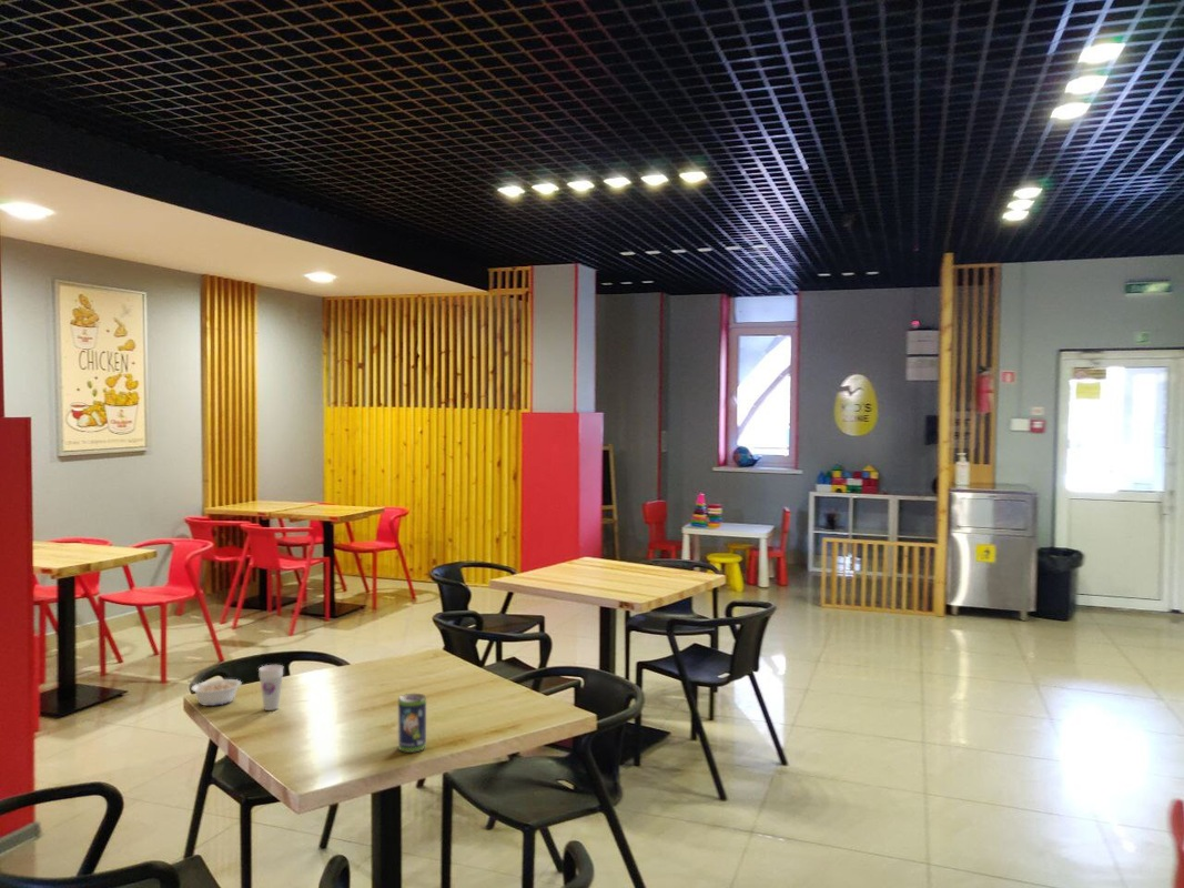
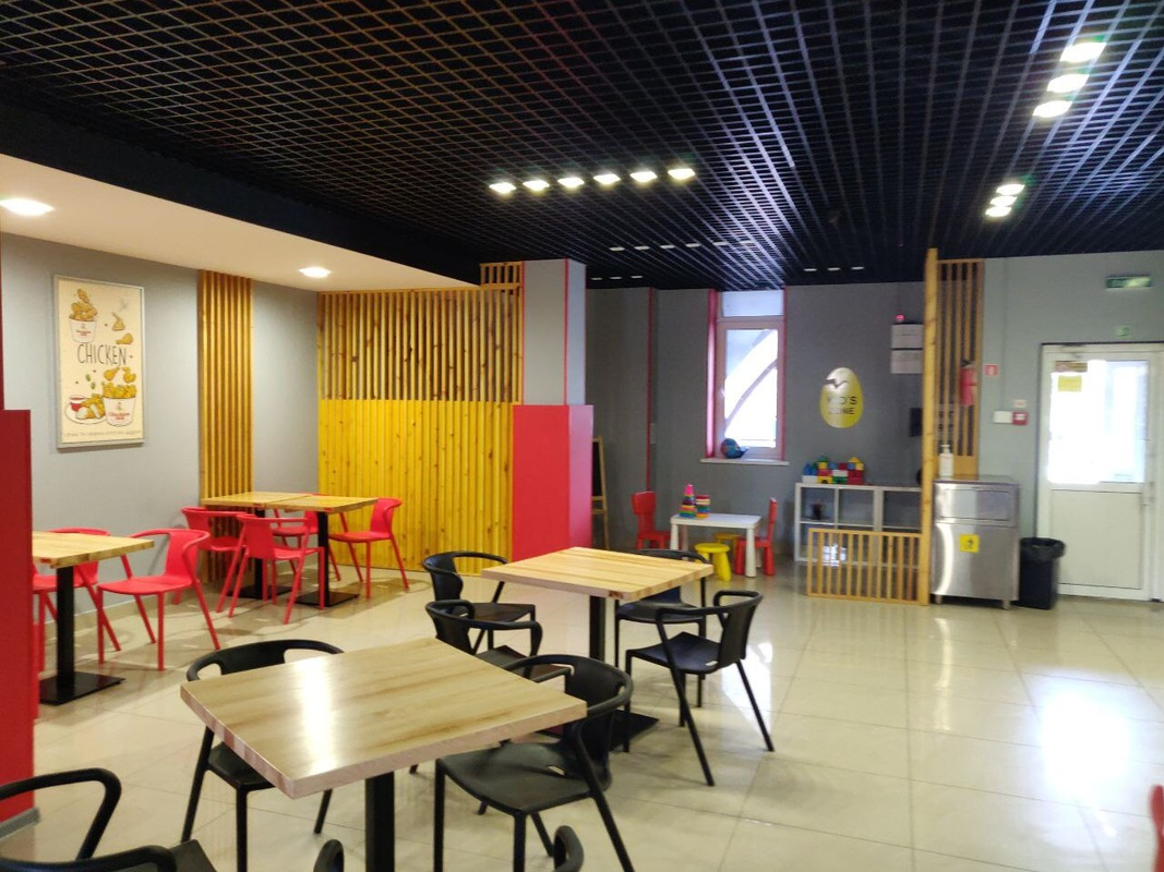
- cup (271, 687)
- beverage can (412, 722)
- legume (214, 692)
